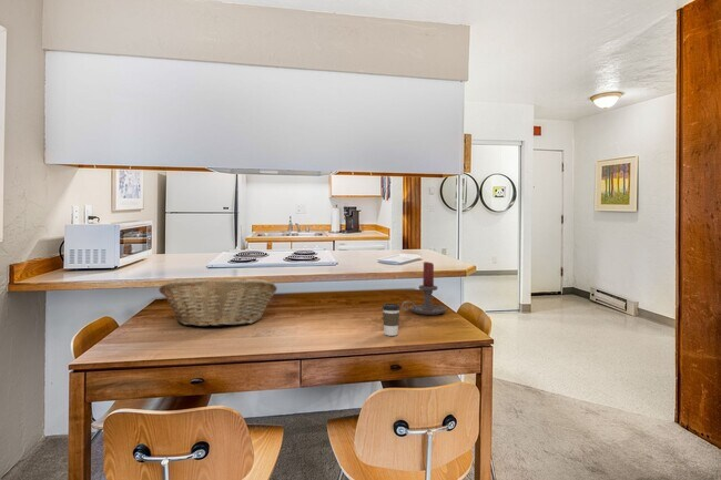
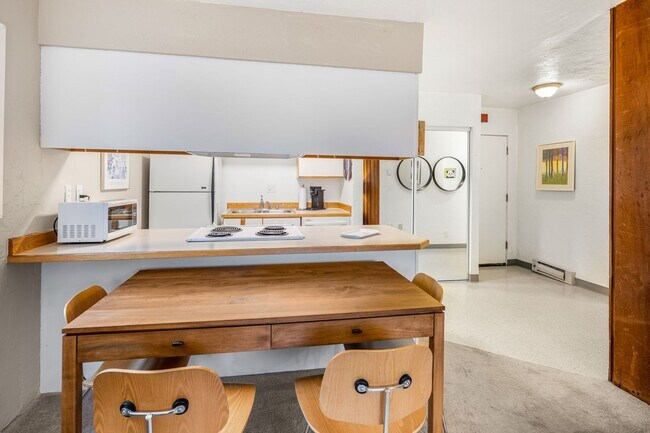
- fruit basket (220, 298)
- coffee cup (390, 319)
- candle holder (423, 286)
